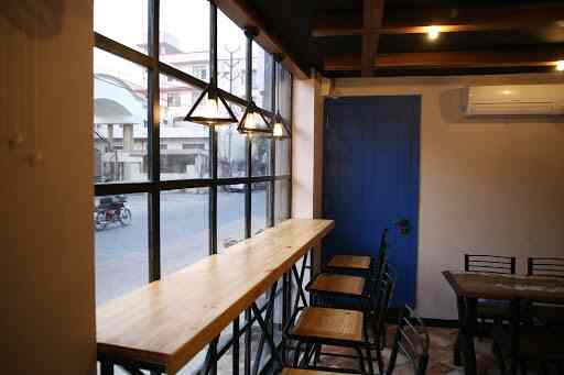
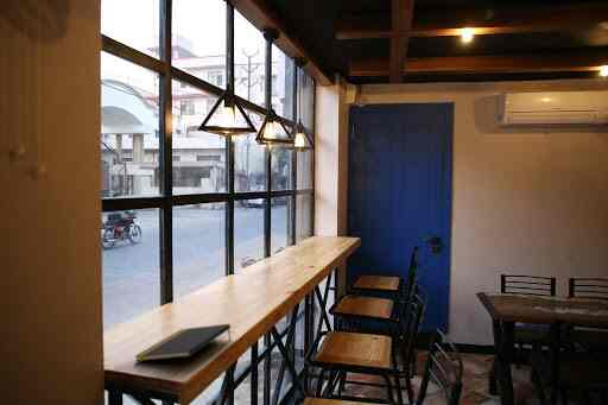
+ notepad (185, 341)
